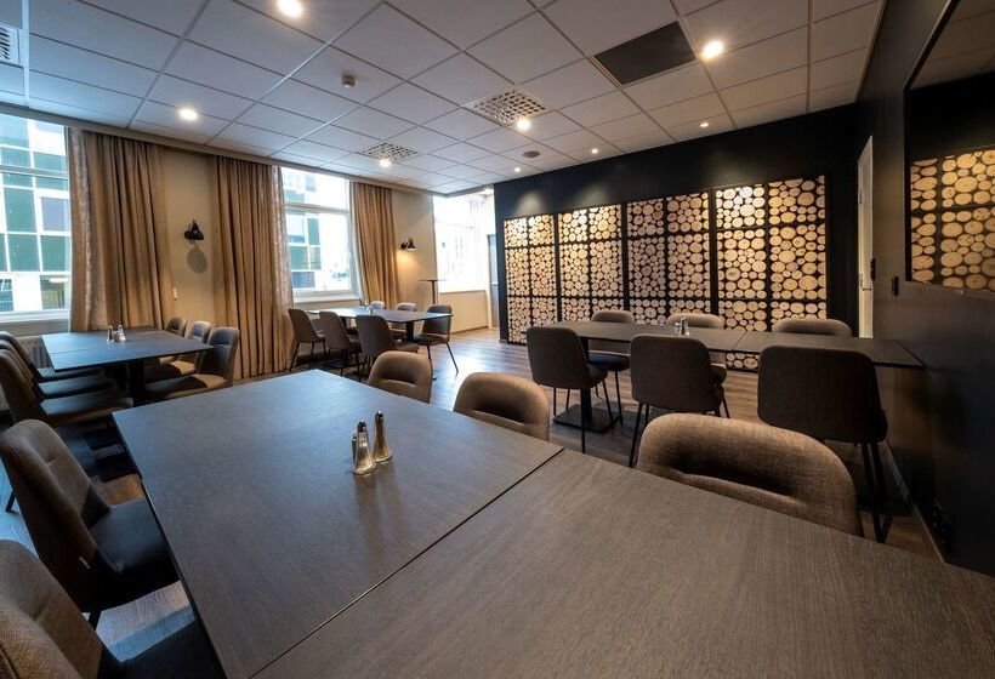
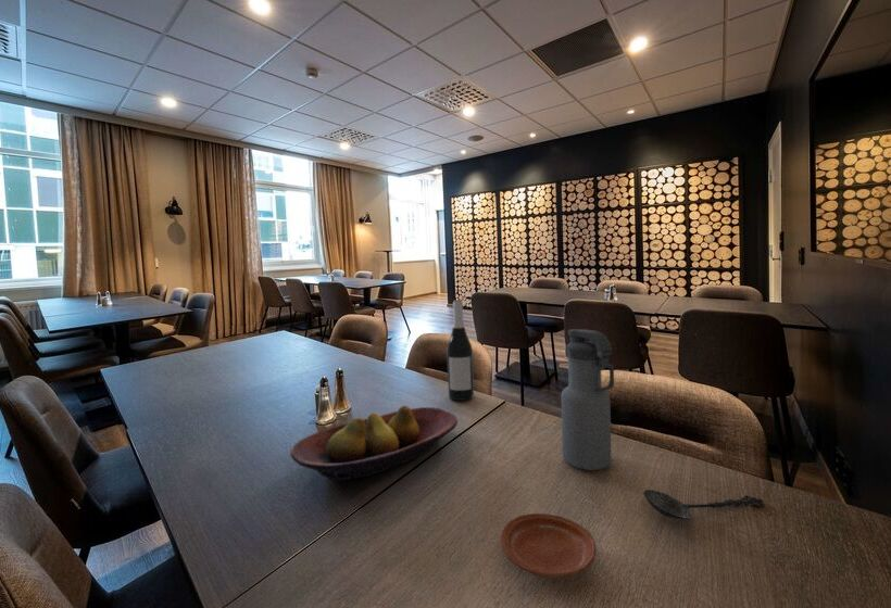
+ spoon (708, 503)
+ water bottle (586, 396)
+ fruit bowl (381, 433)
+ plate (547, 548)
+ wine bottle (459, 349)
